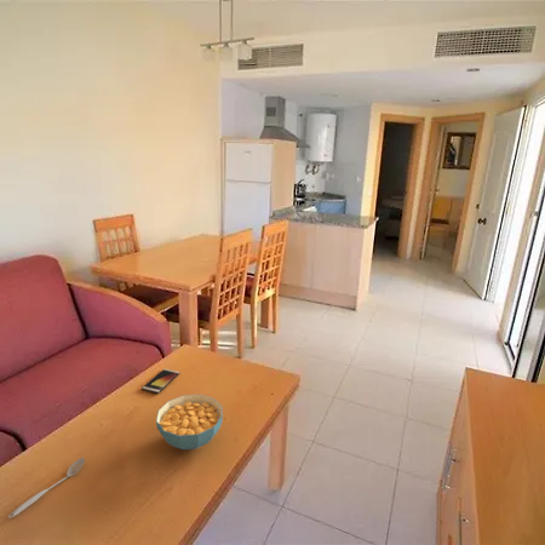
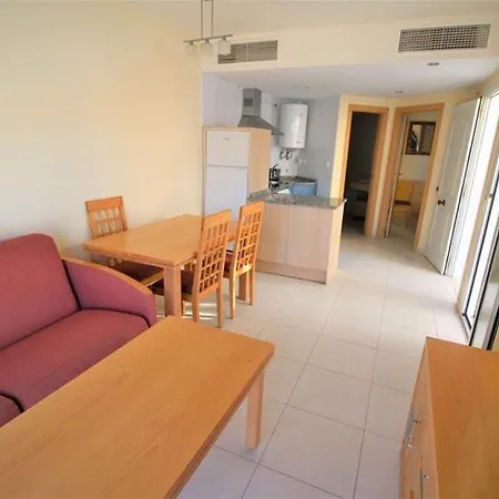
- smartphone (161, 380)
- cereal bowl (190, 426)
- spoon (50, 487)
